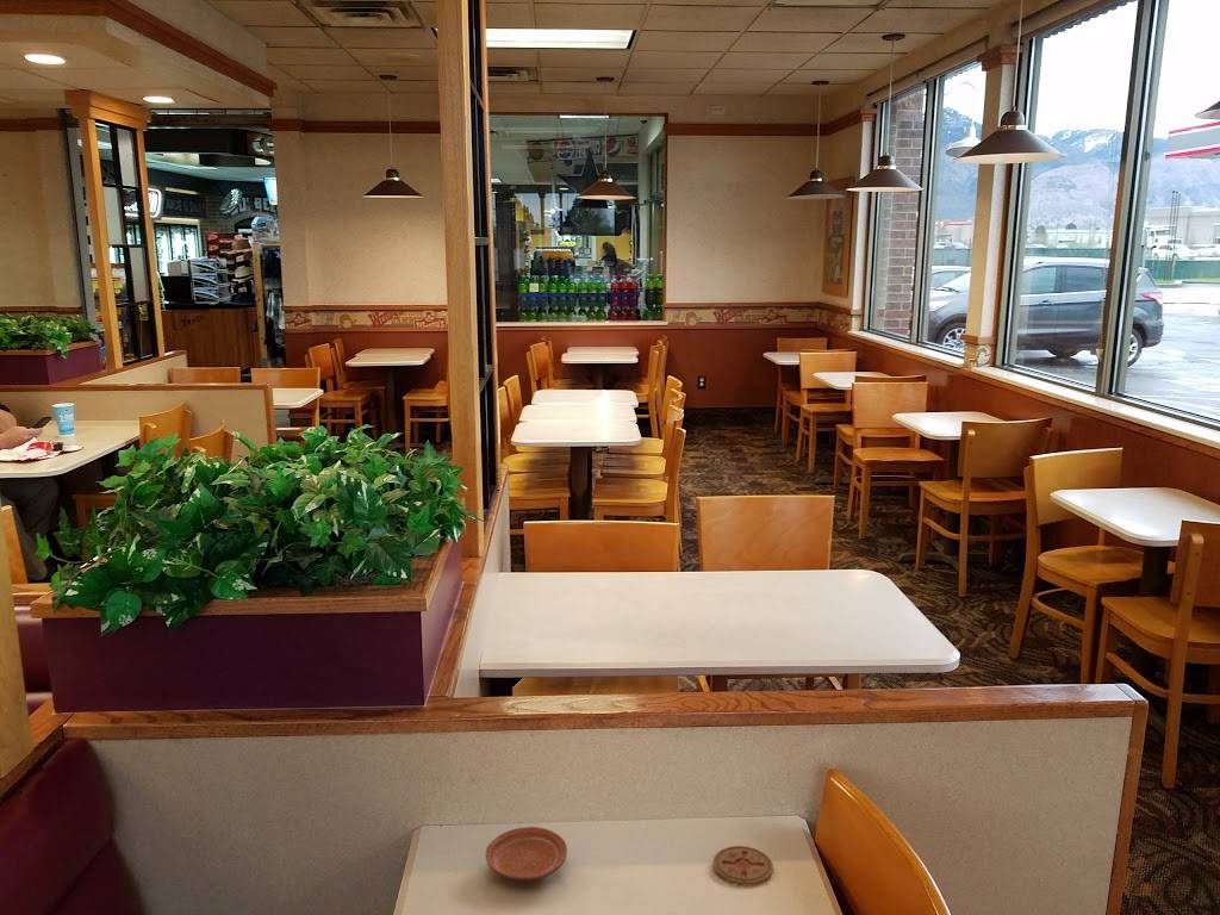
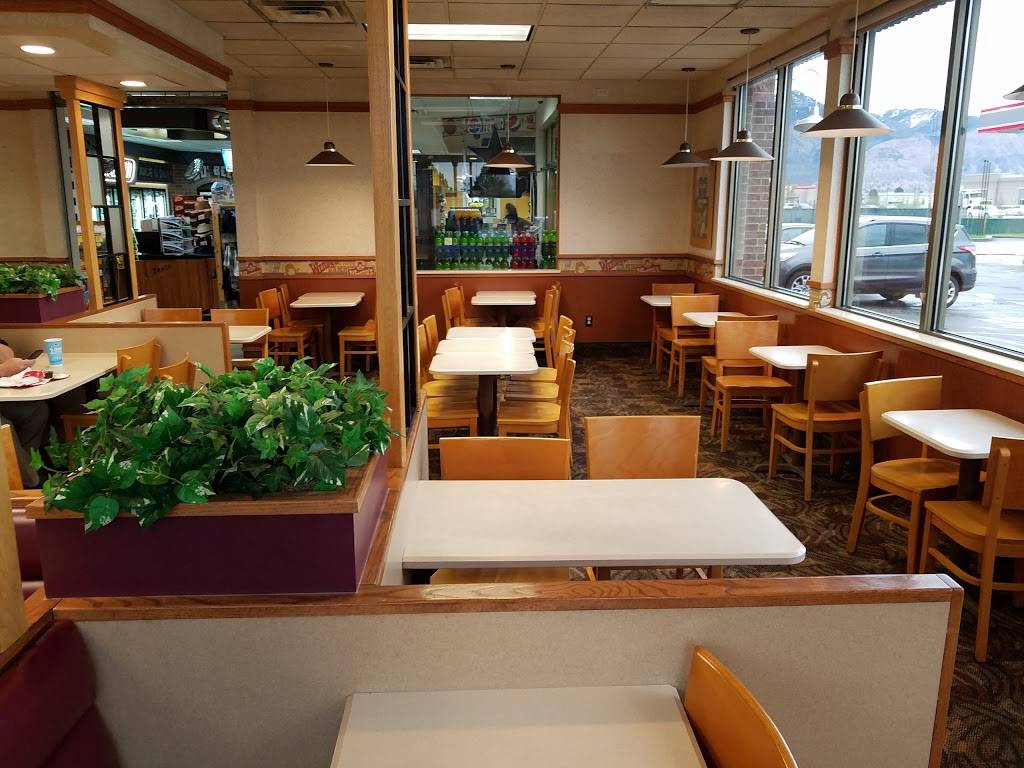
- coaster (742, 865)
- plate (527, 859)
